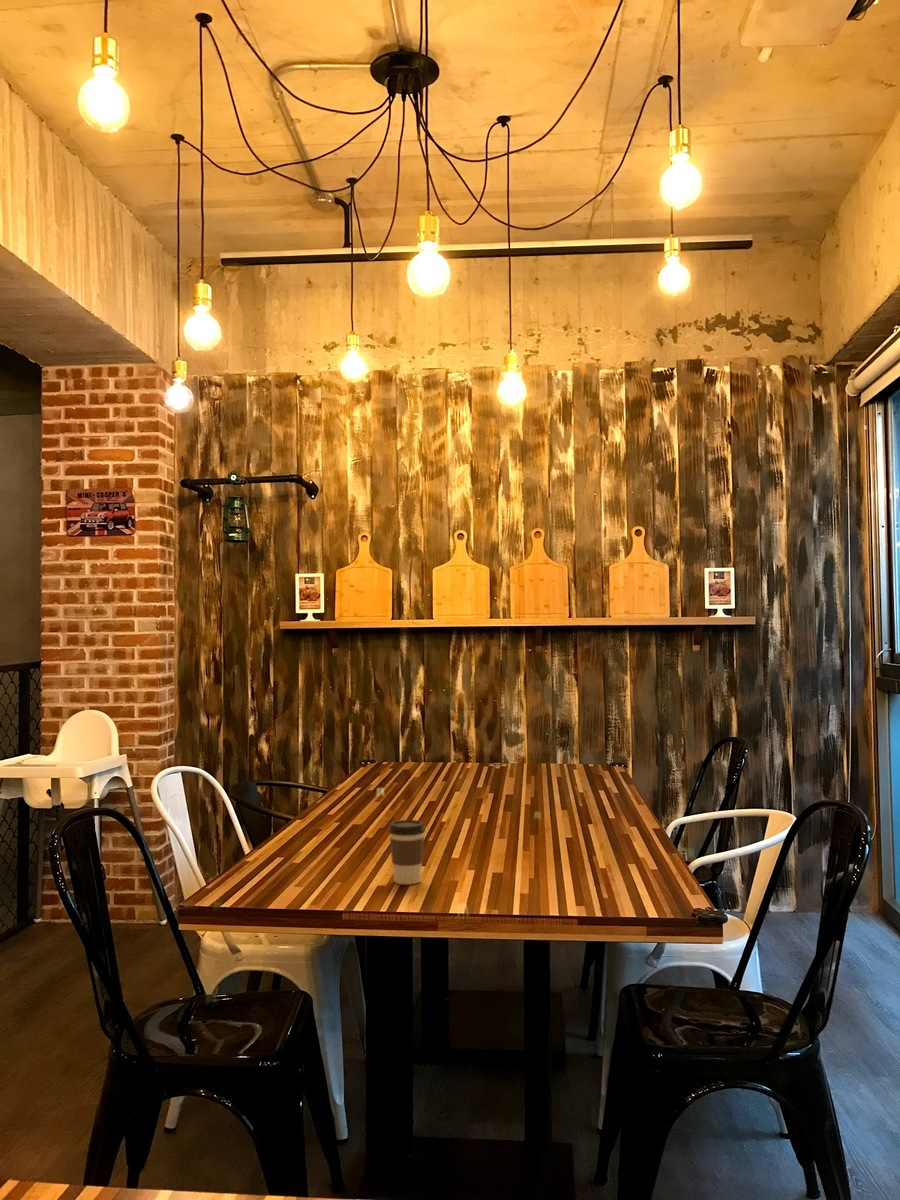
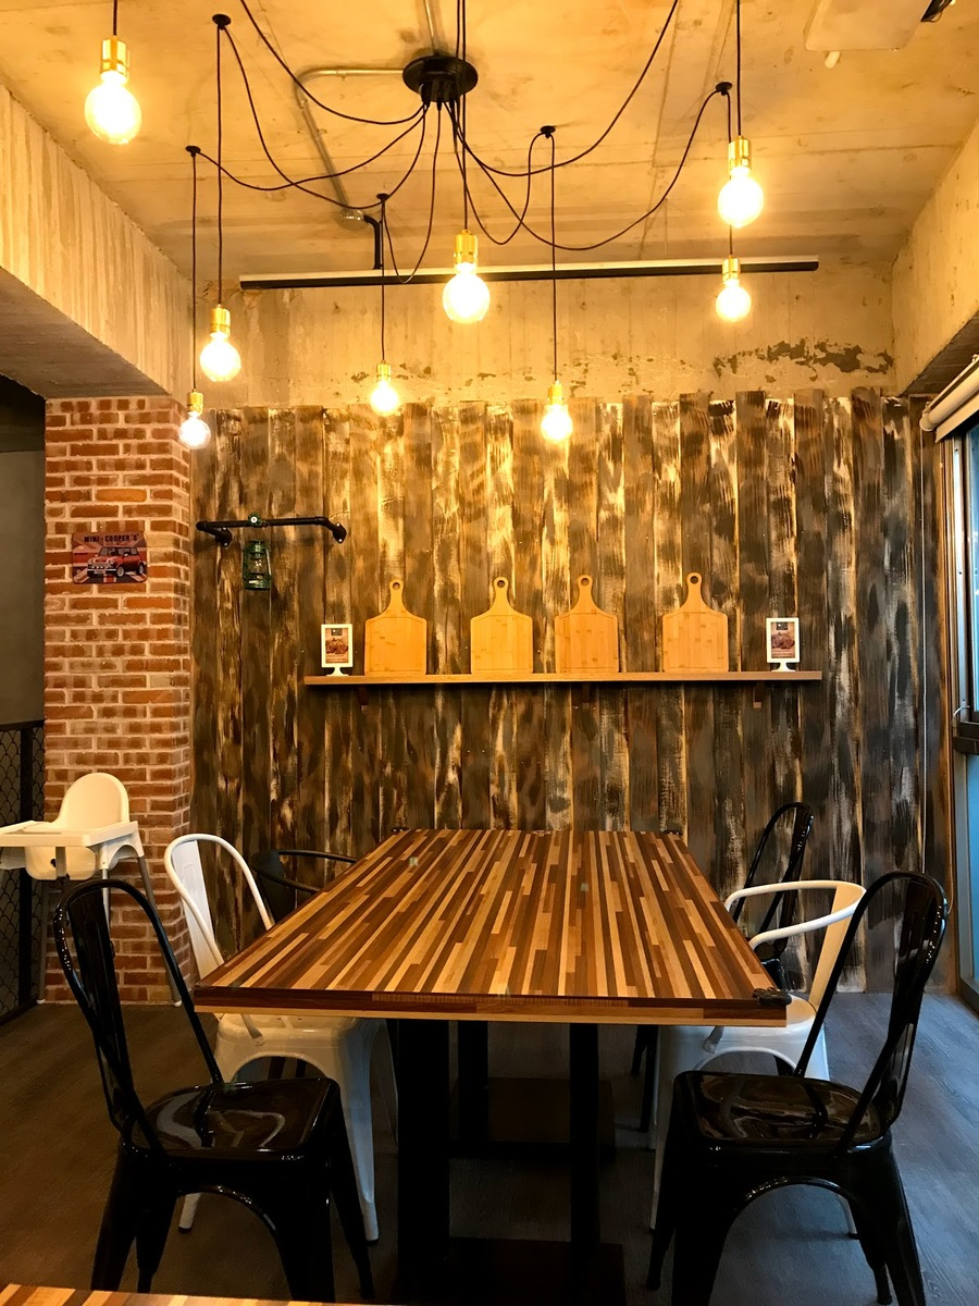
- coffee cup (407, 852)
